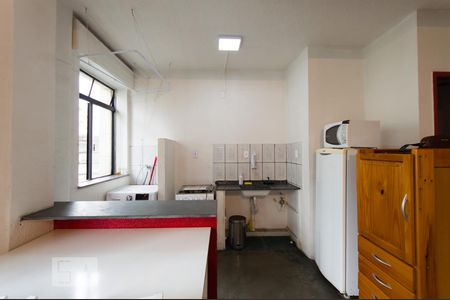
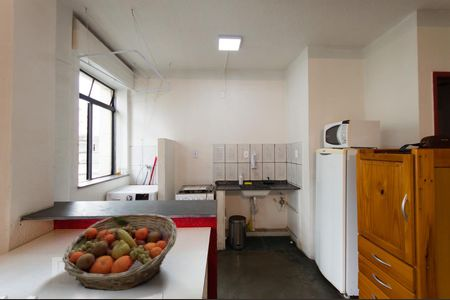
+ fruit basket (124, 247)
